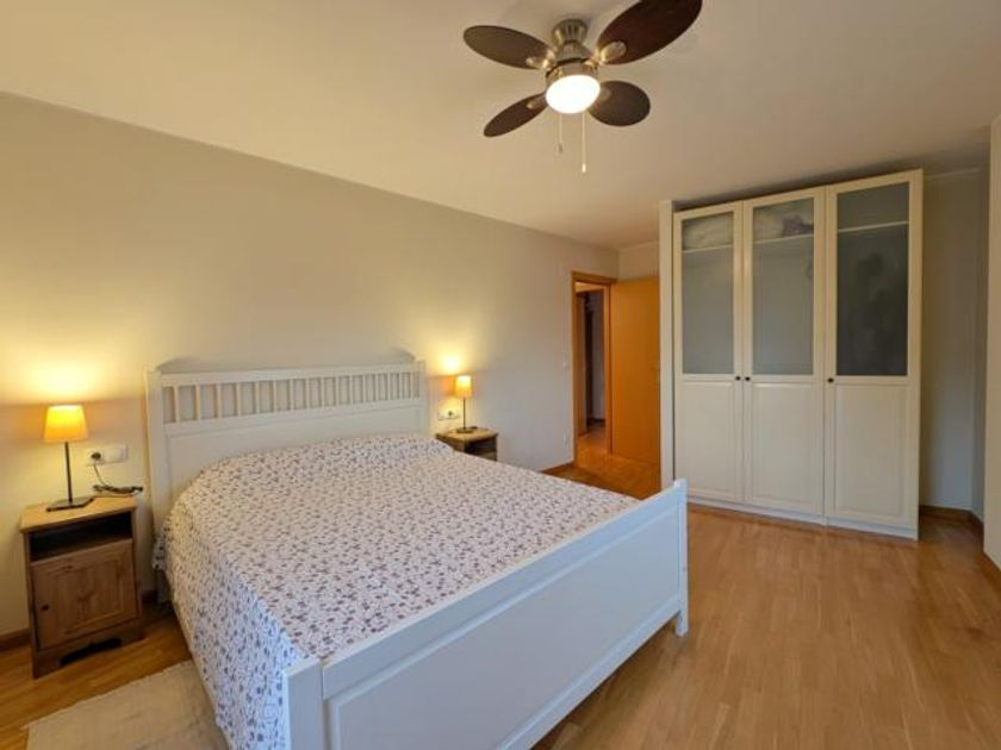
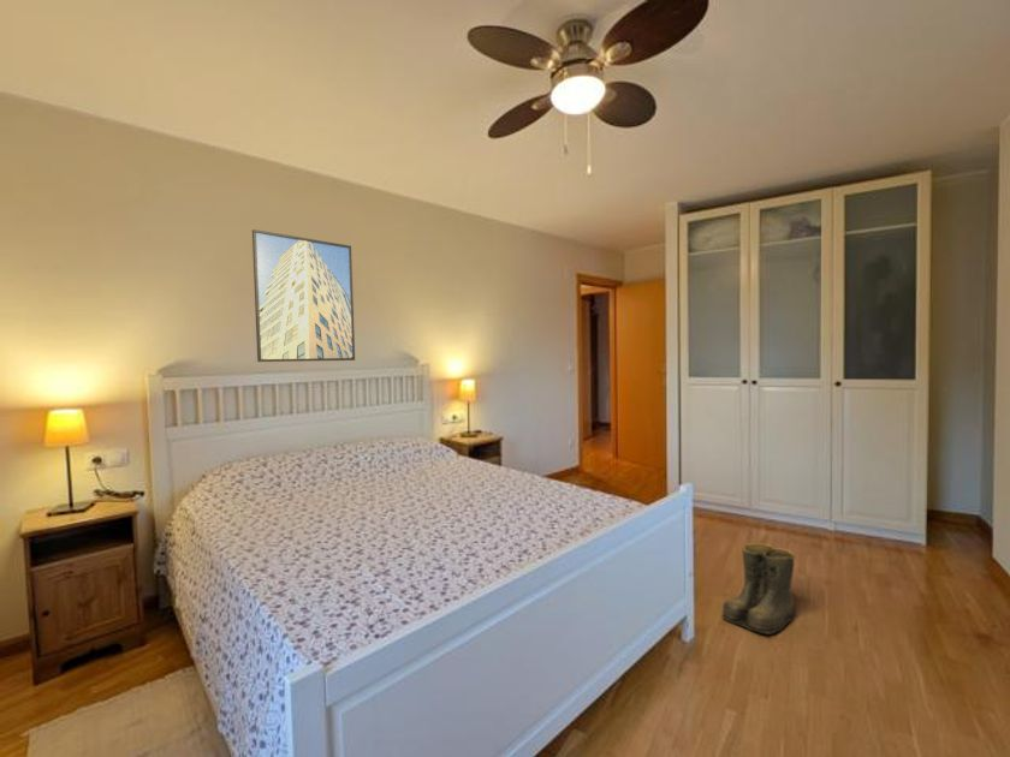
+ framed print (307, 299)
+ boots (759, 584)
